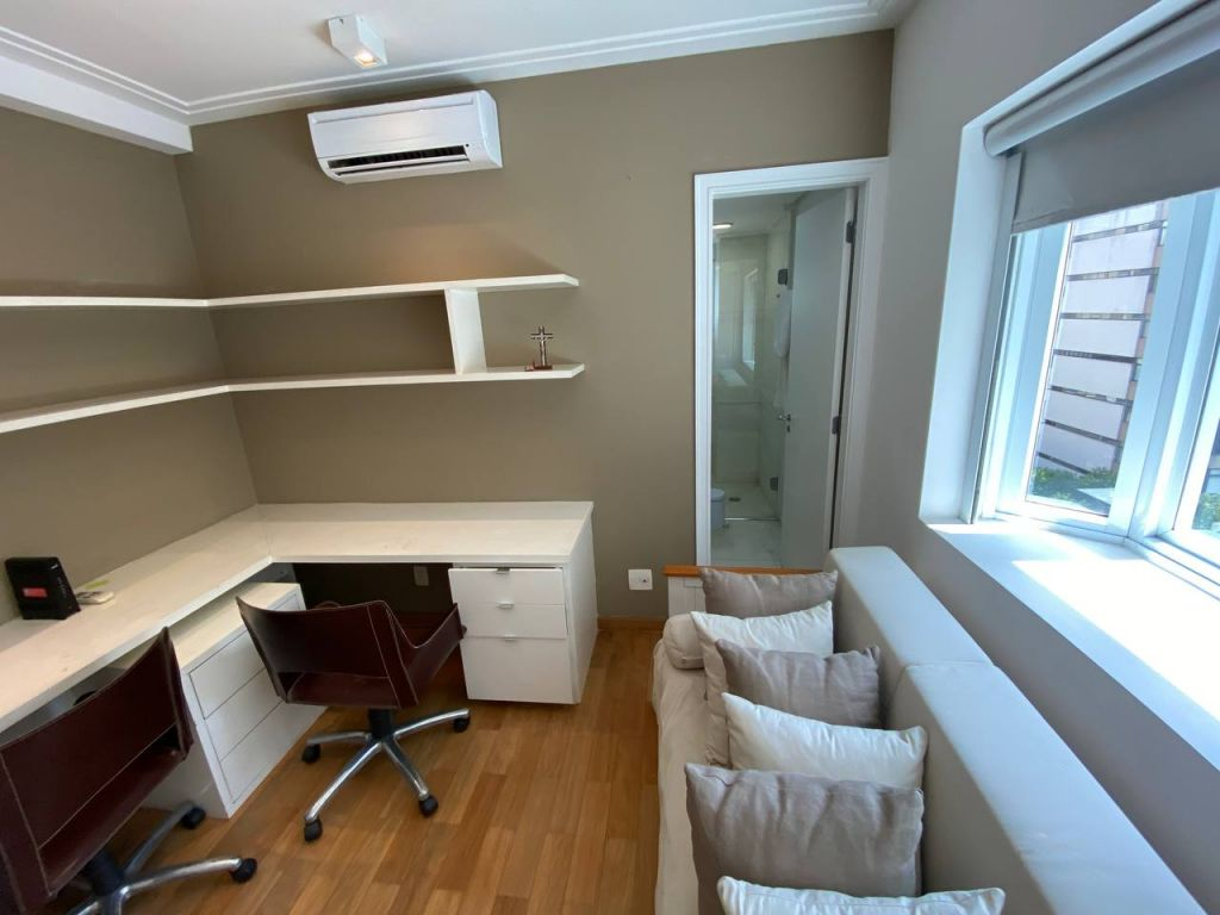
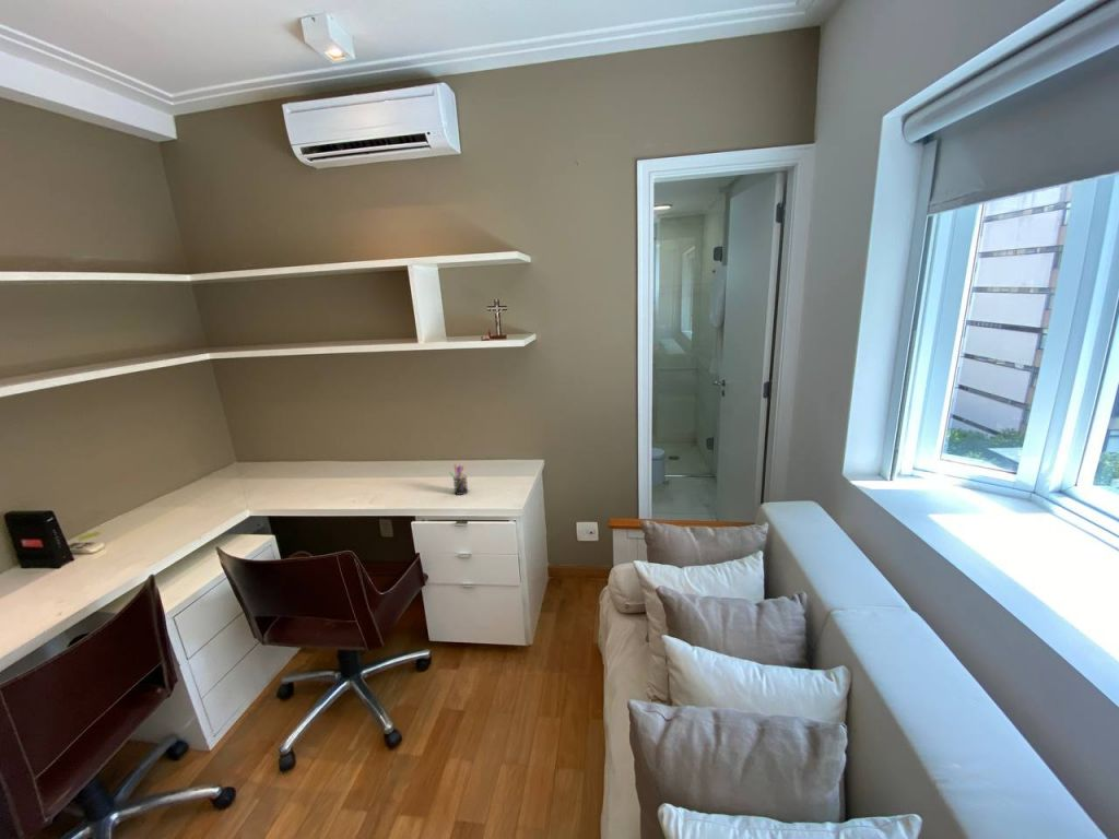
+ pen holder (458, 478)
